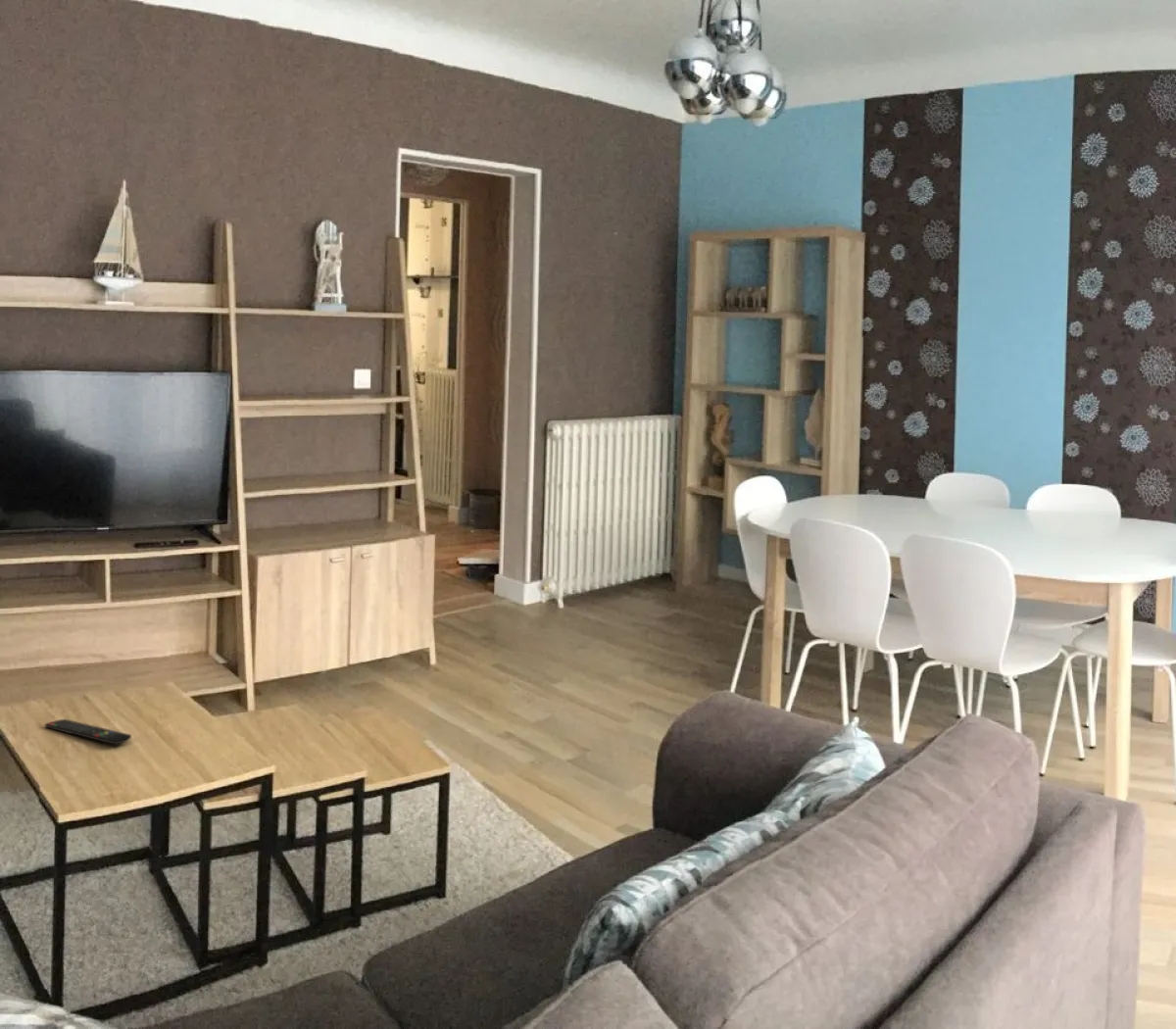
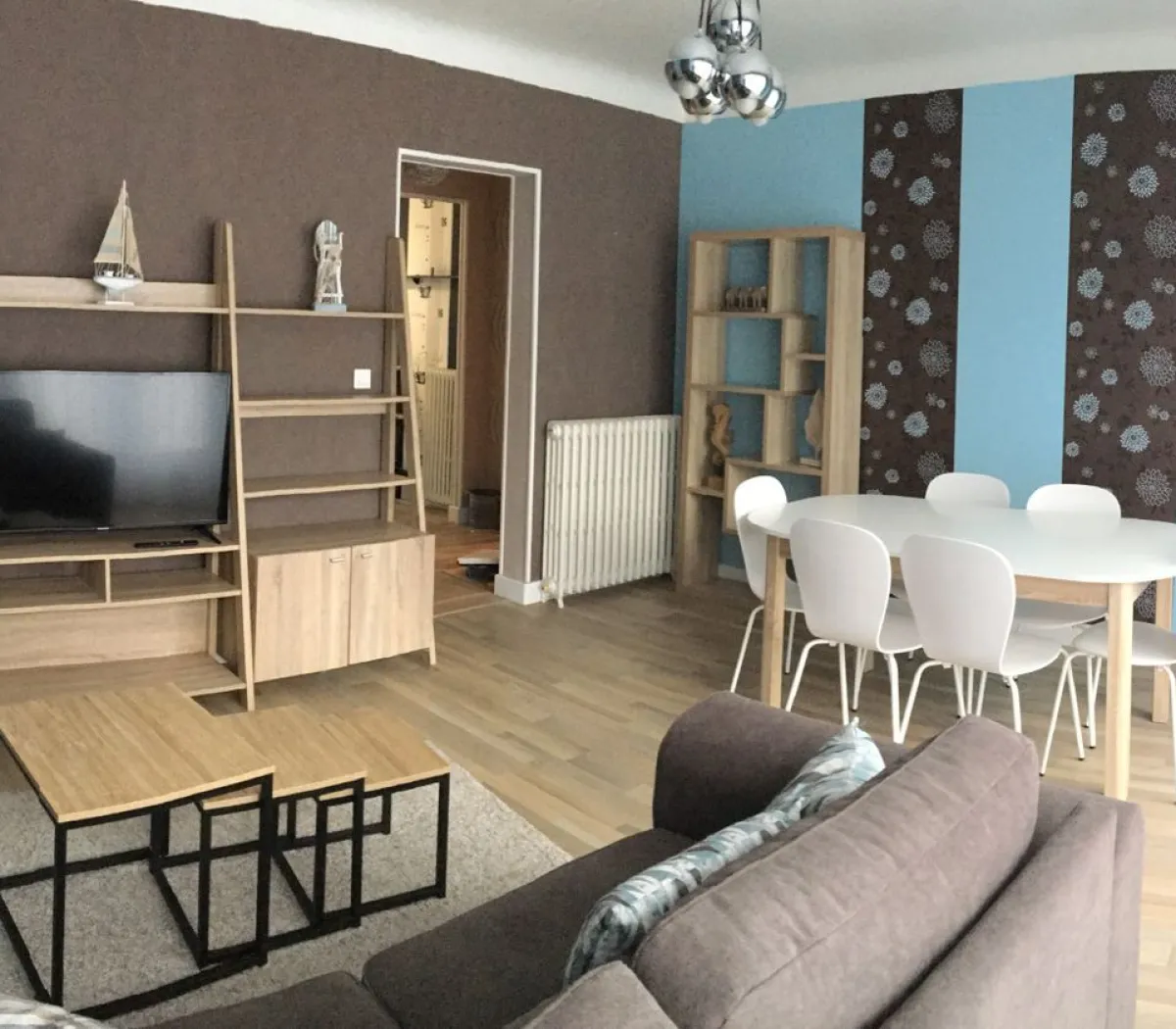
- remote control (86, 732)
